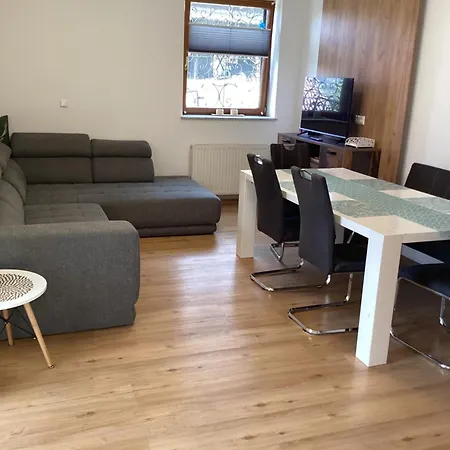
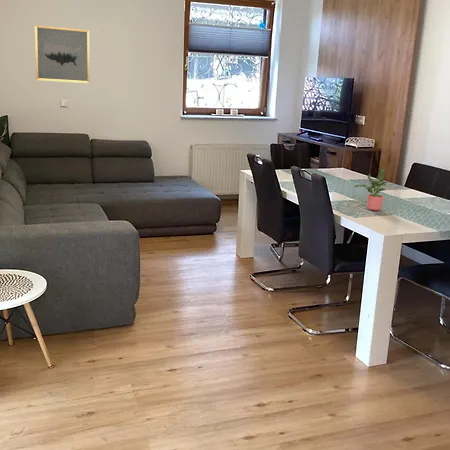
+ wall art (62, 55)
+ potted plant (370, 187)
